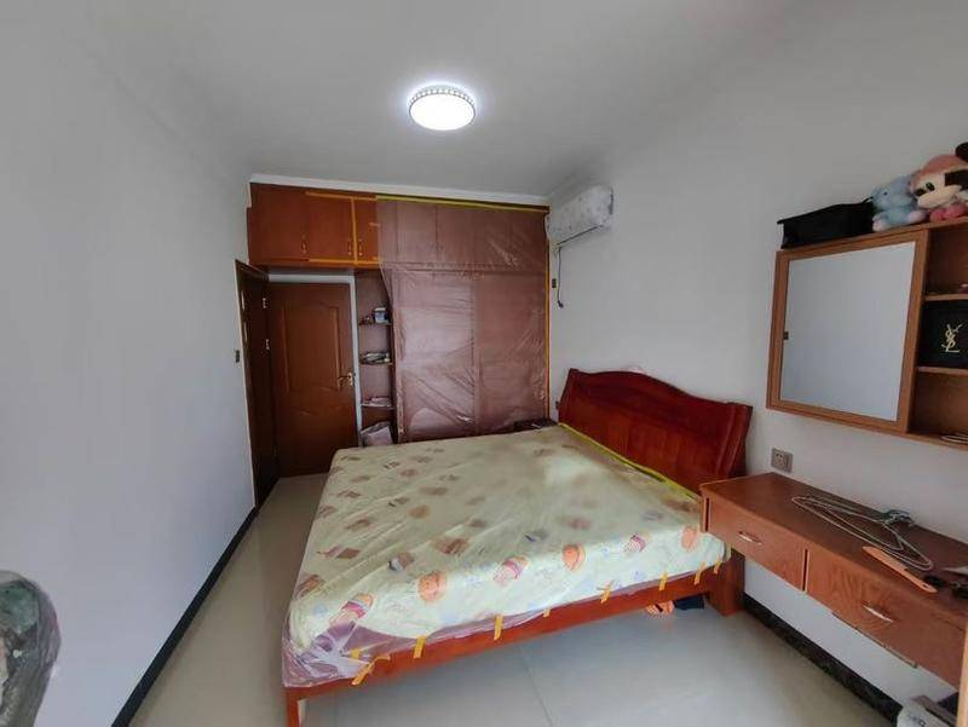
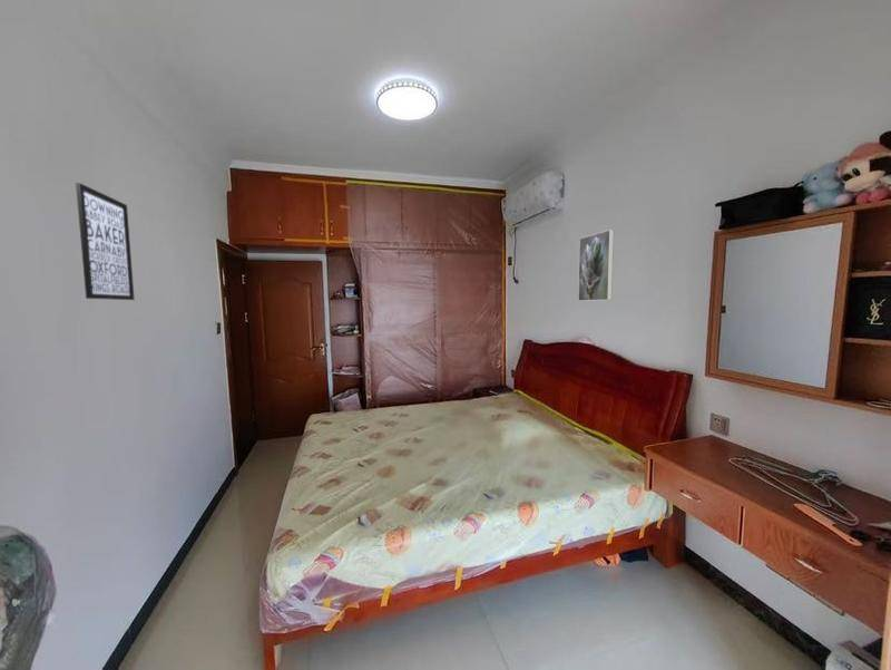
+ wall art (108, 247)
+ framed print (595, 268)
